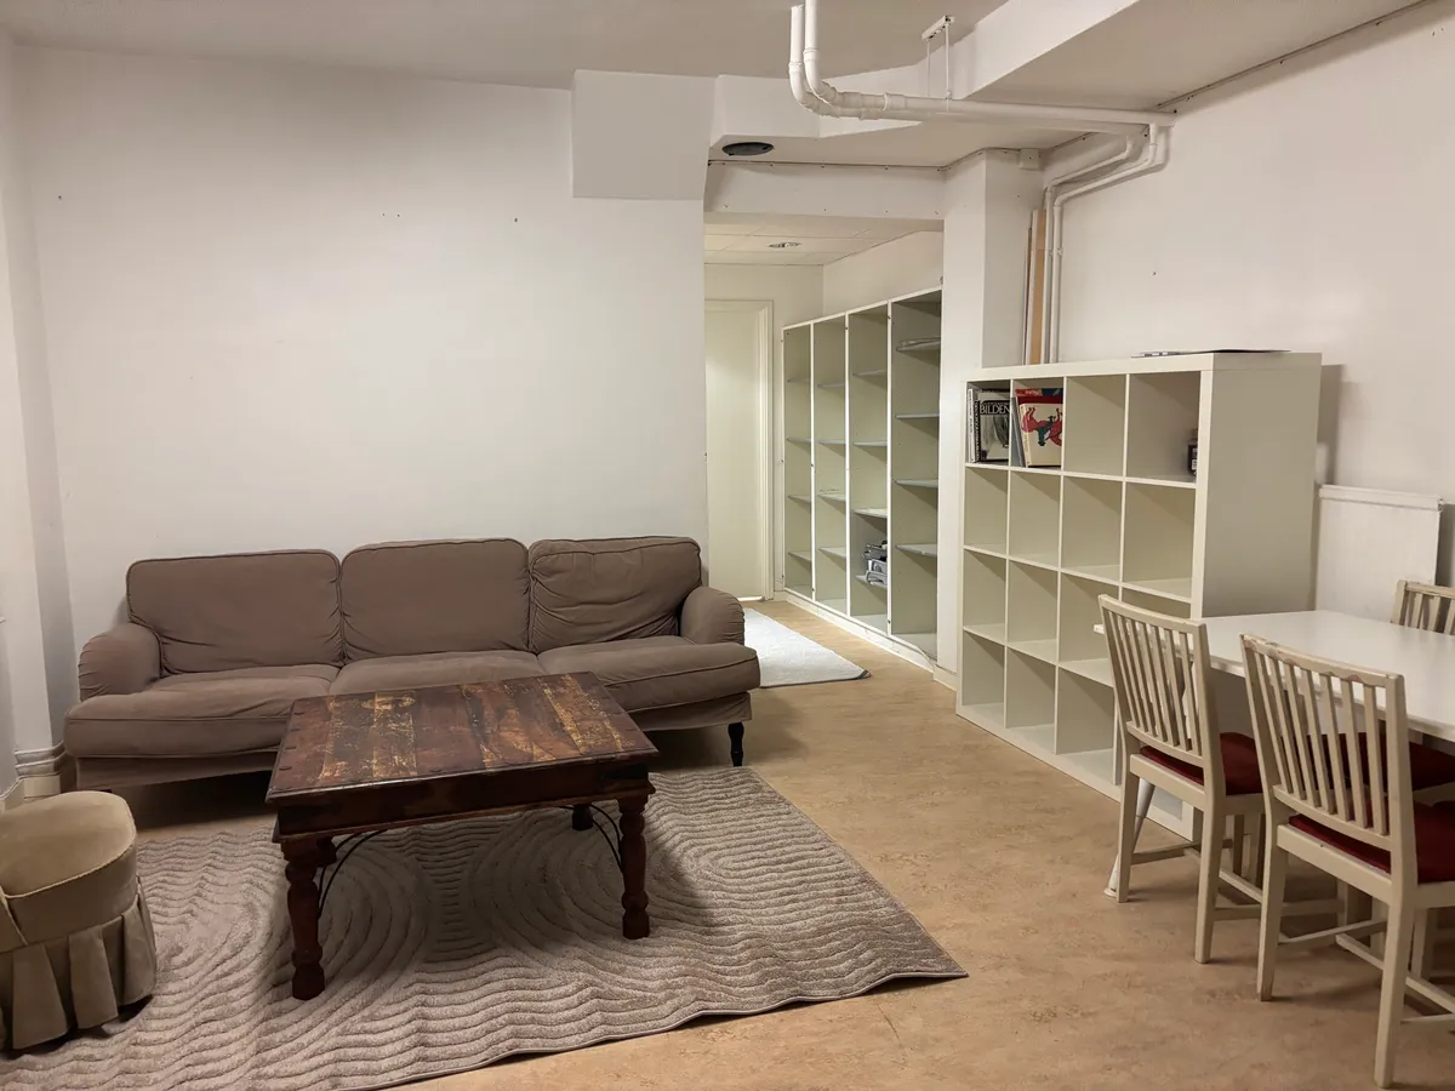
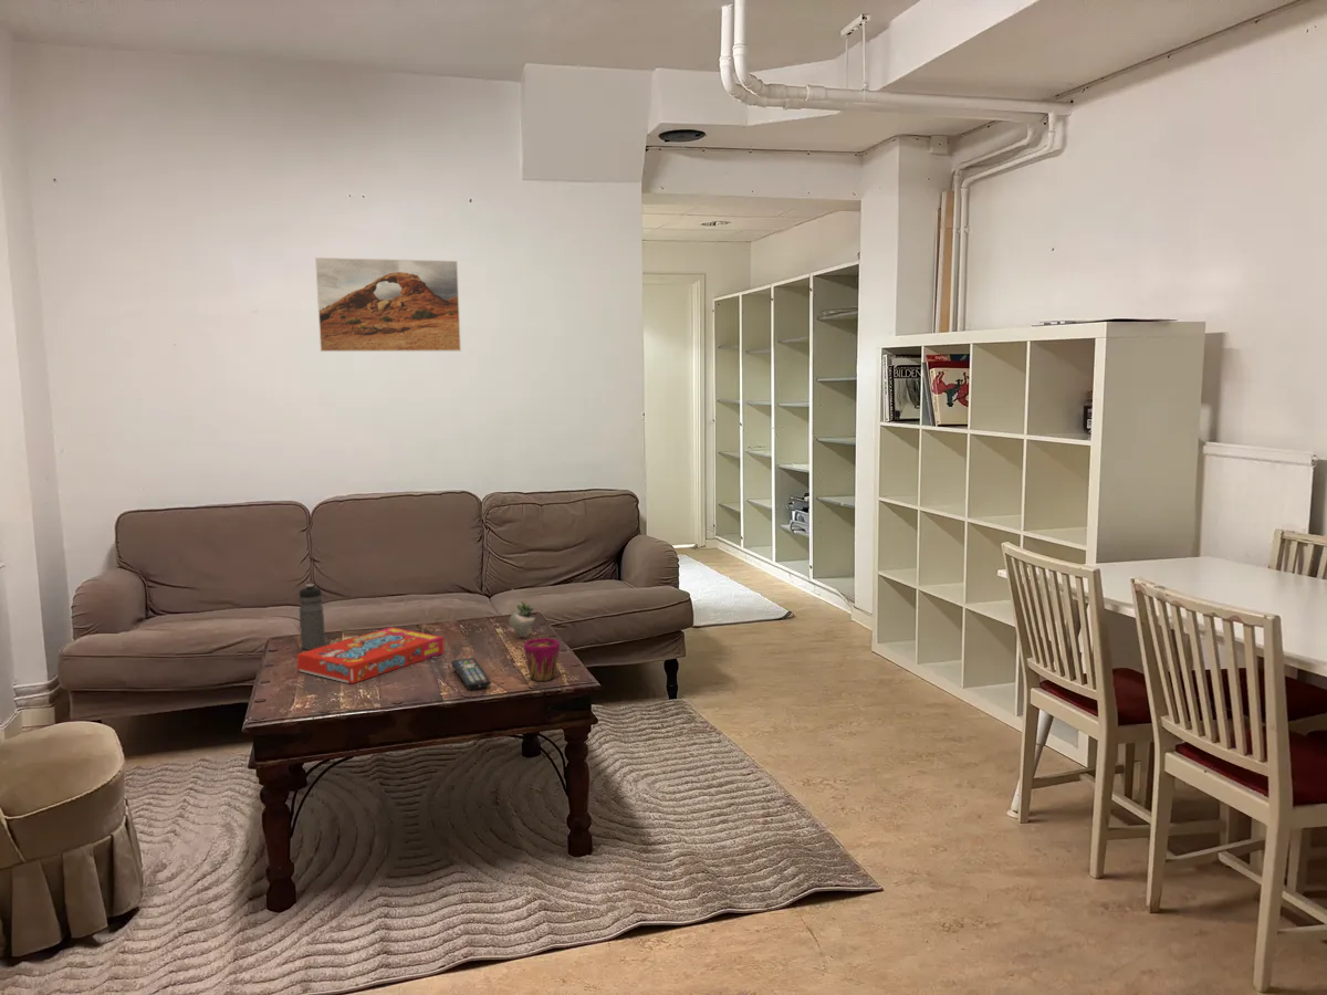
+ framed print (389, 305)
+ succulent plant (516, 615)
+ snack box (373, 653)
+ remote control (470, 672)
+ cup (541, 658)
+ water bottle (311, 616)
